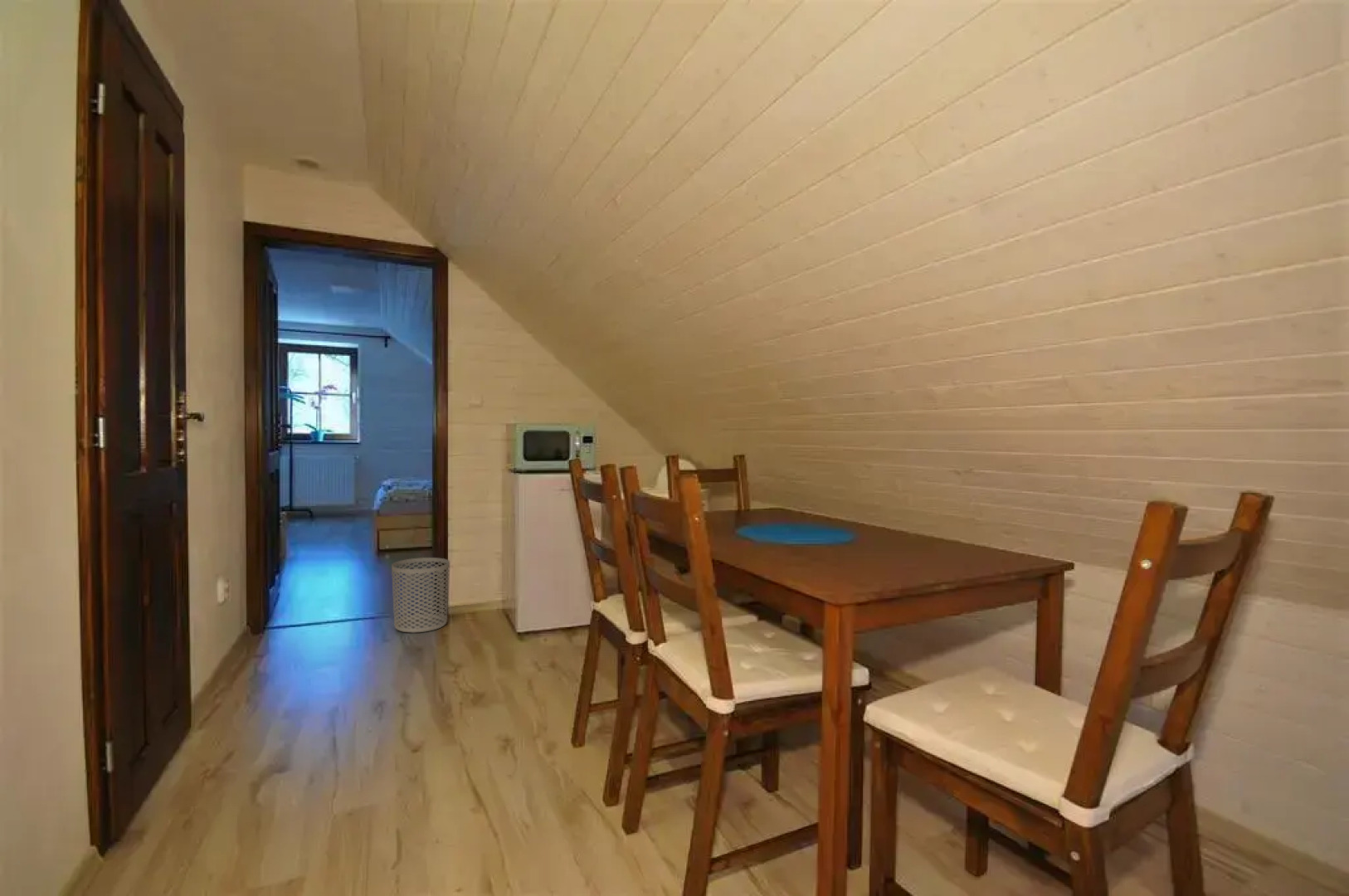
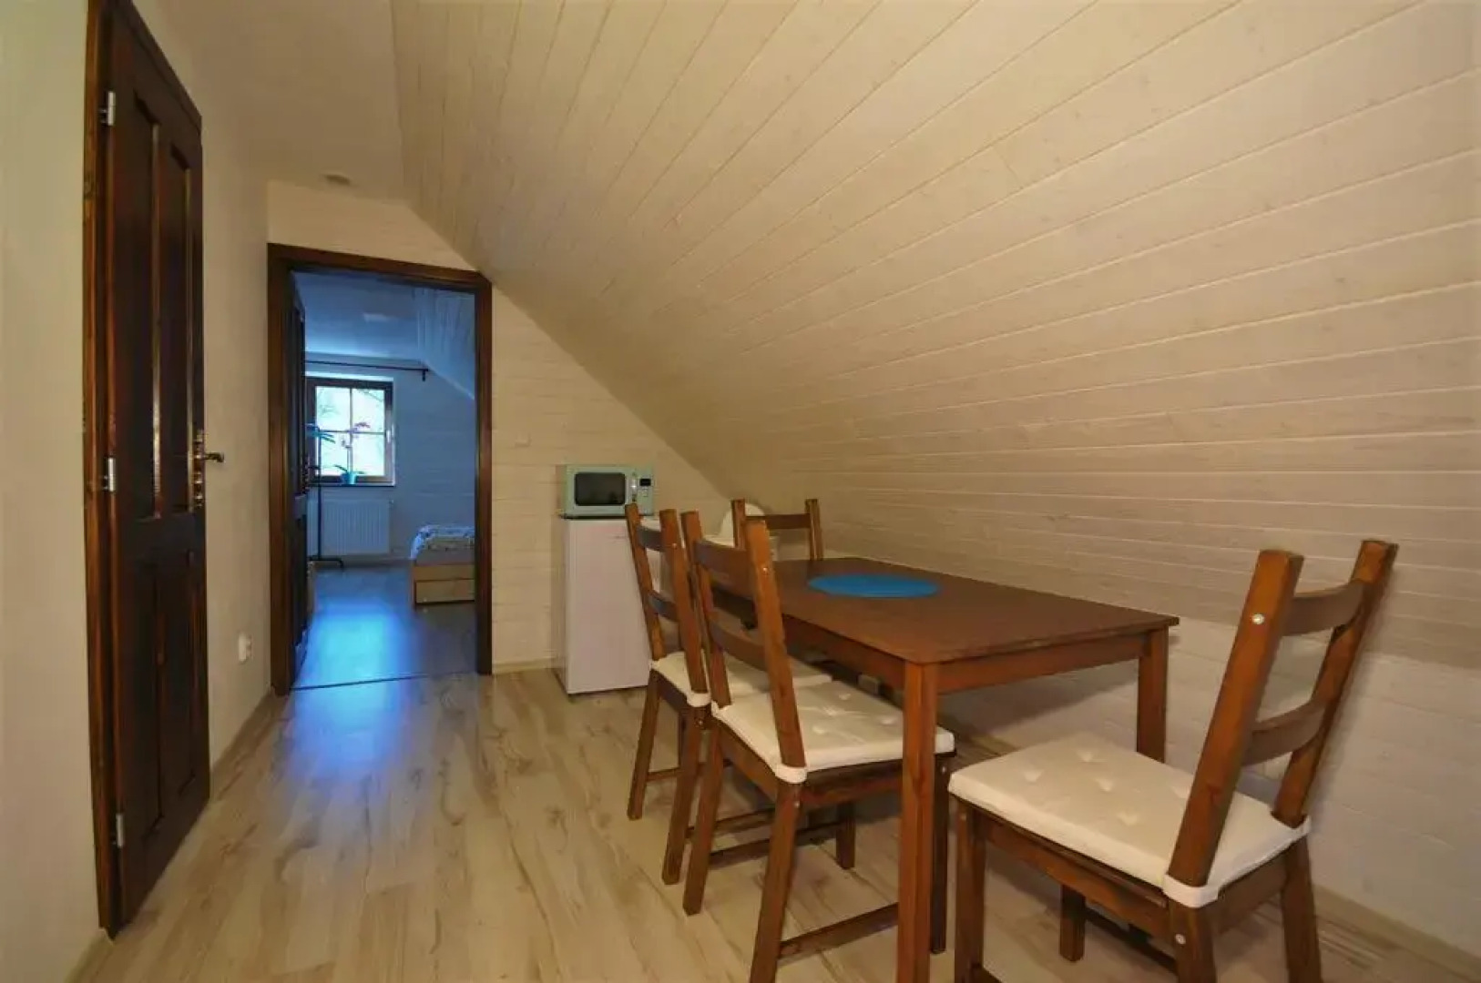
- waste bin (421, 594)
